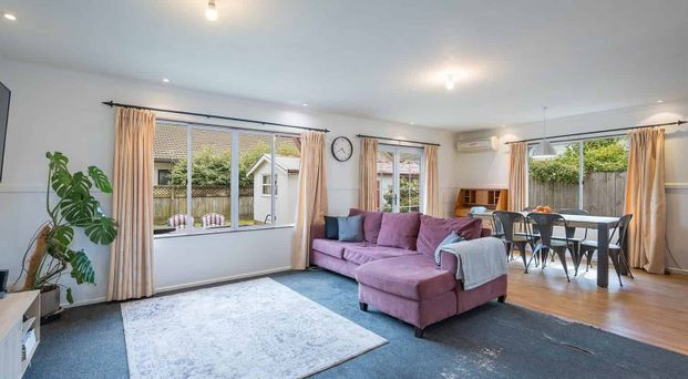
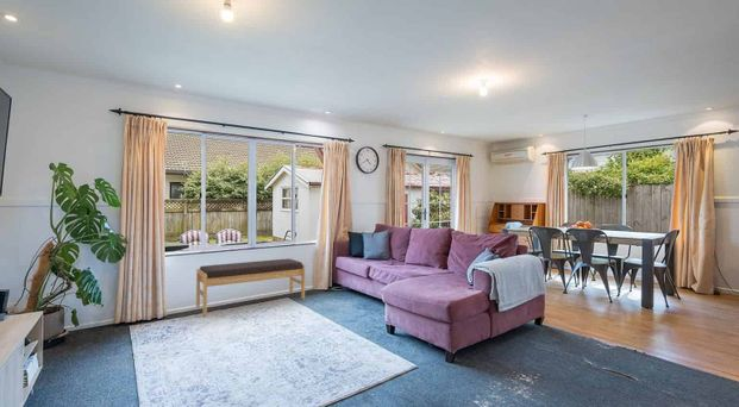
+ bench (251, 281)
